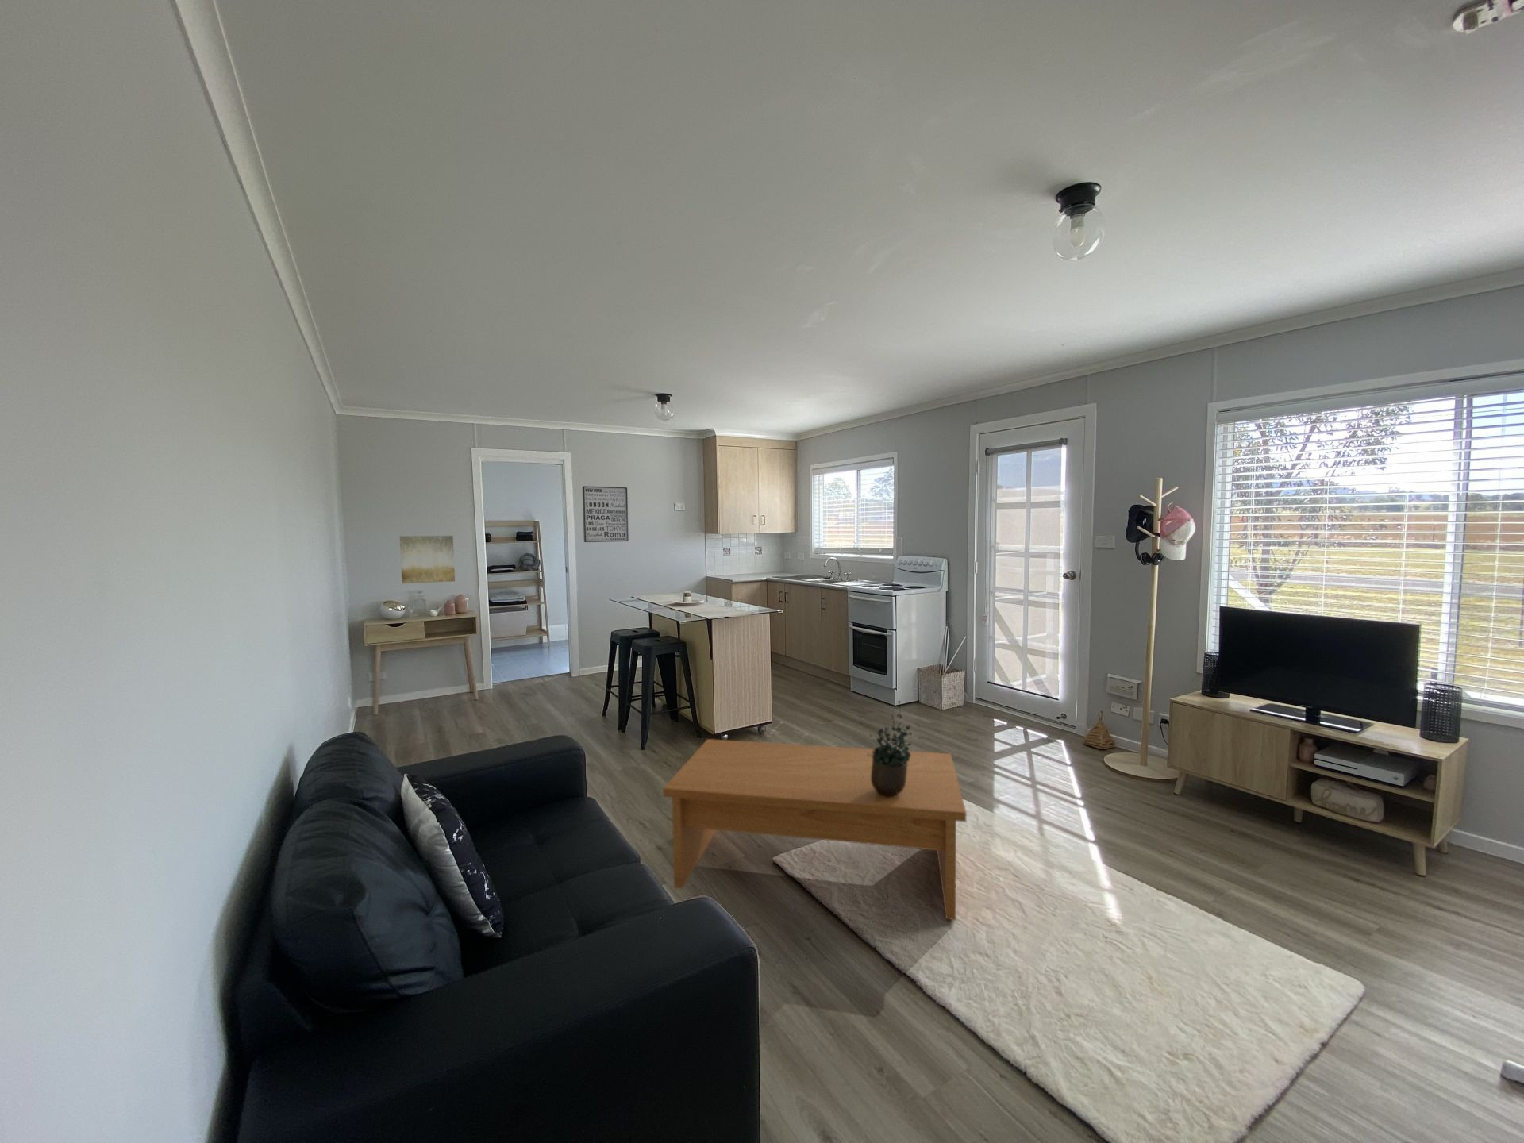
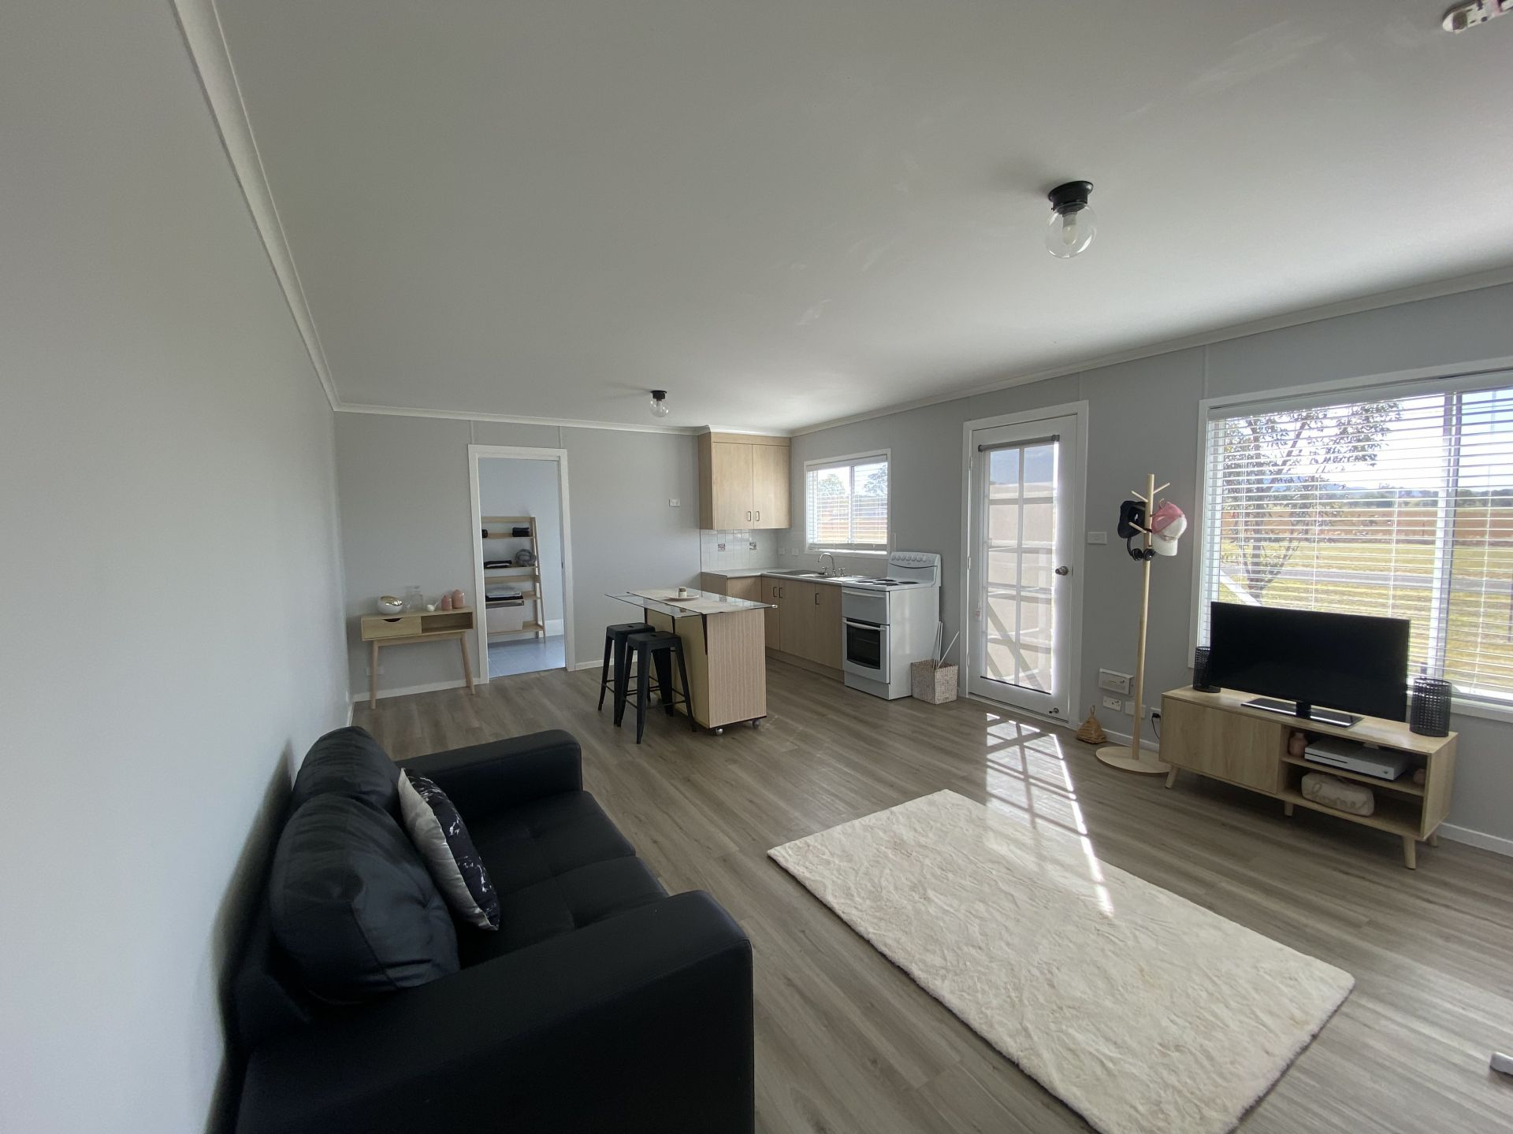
- coffee table (817, 816)
- potted plant (893, 749)
- wall art (606, 514)
- wall art (428, 558)
